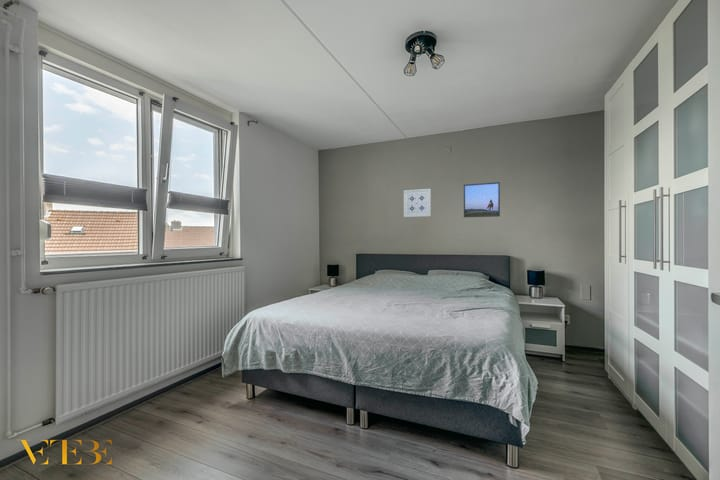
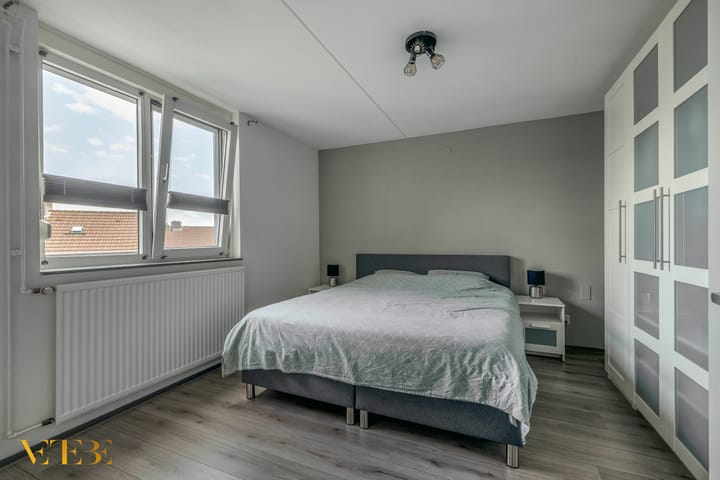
- wall art (417, 203)
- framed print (481, 200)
